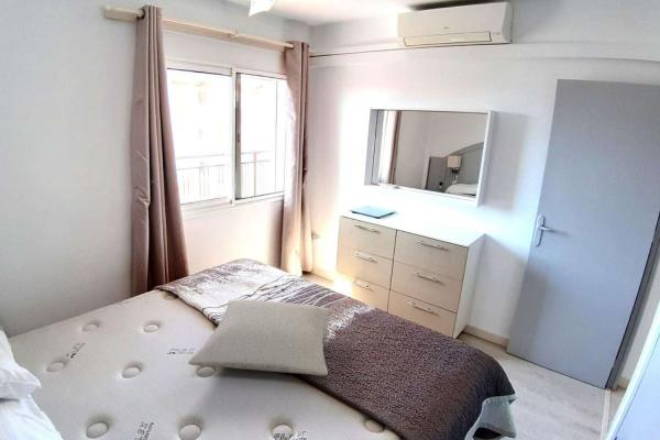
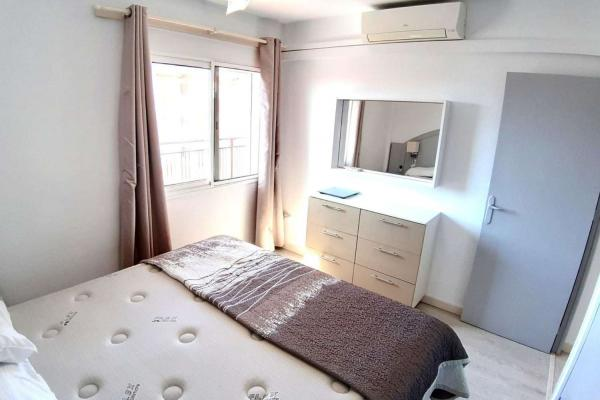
- pillow (270, 332)
